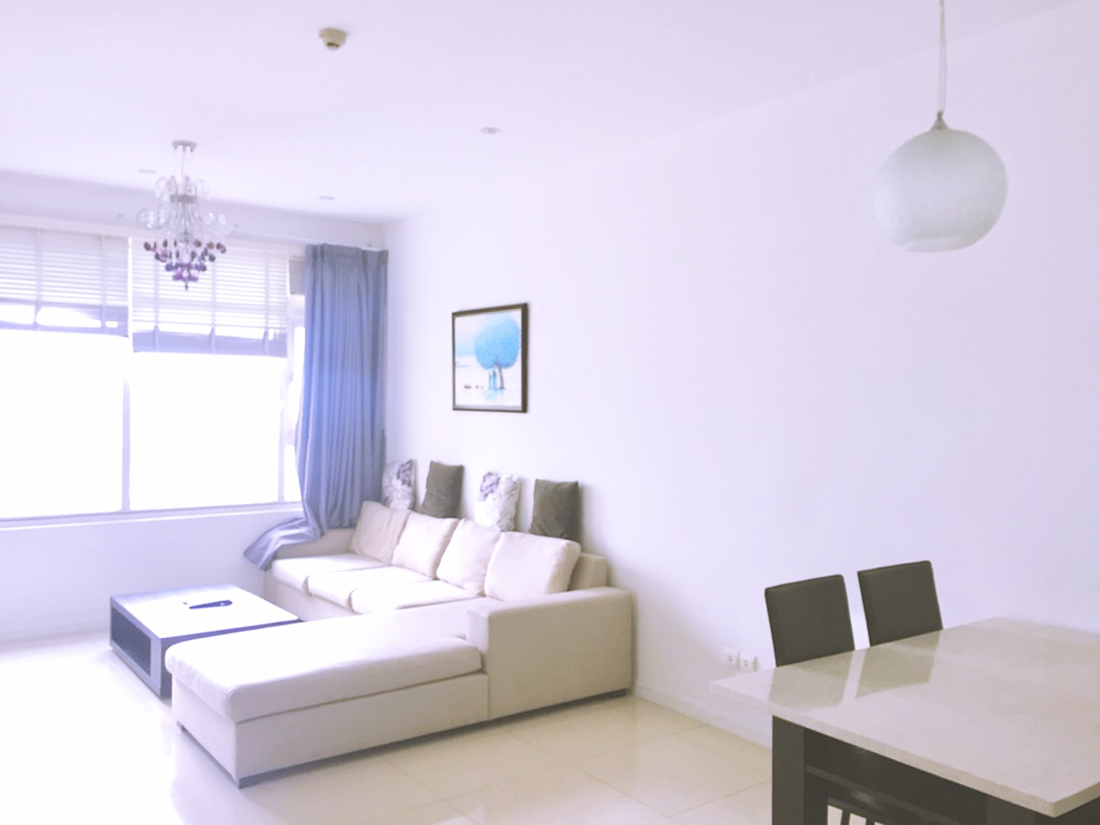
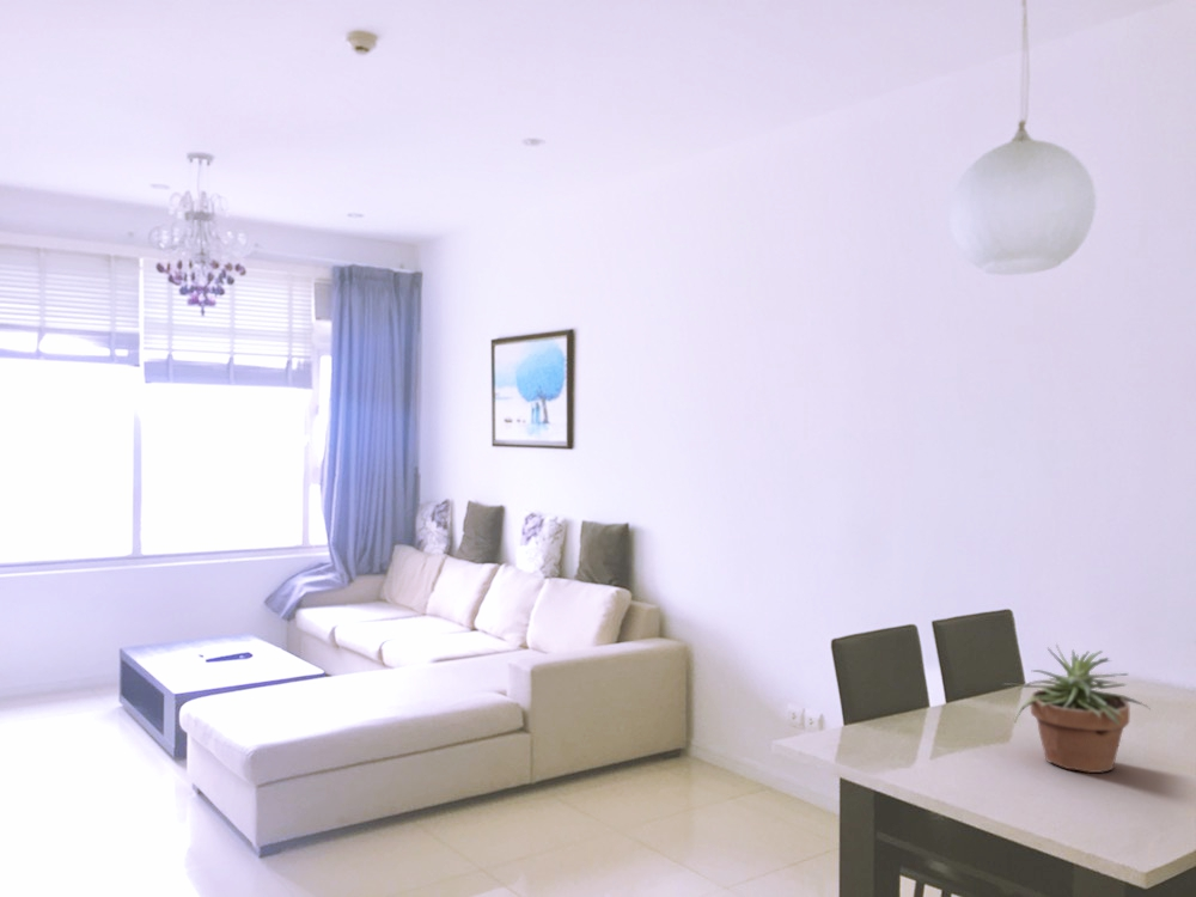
+ potted plant (1076, 703)
